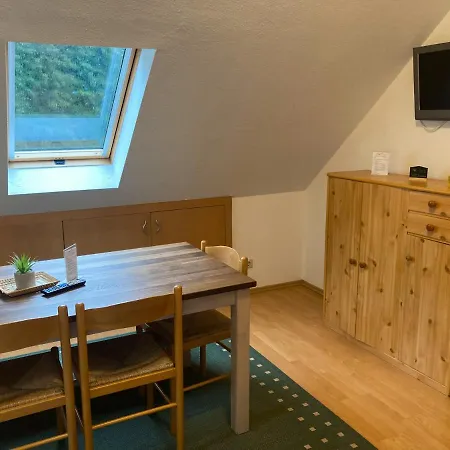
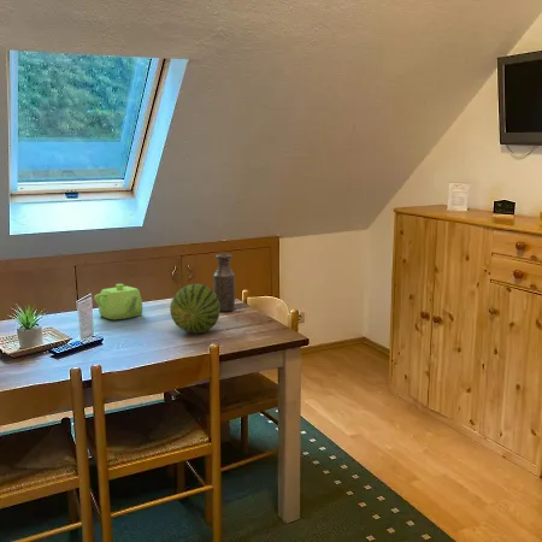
+ fruit (195, 308)
+ teapot (118, 301)
+ bottle (224, 282)
